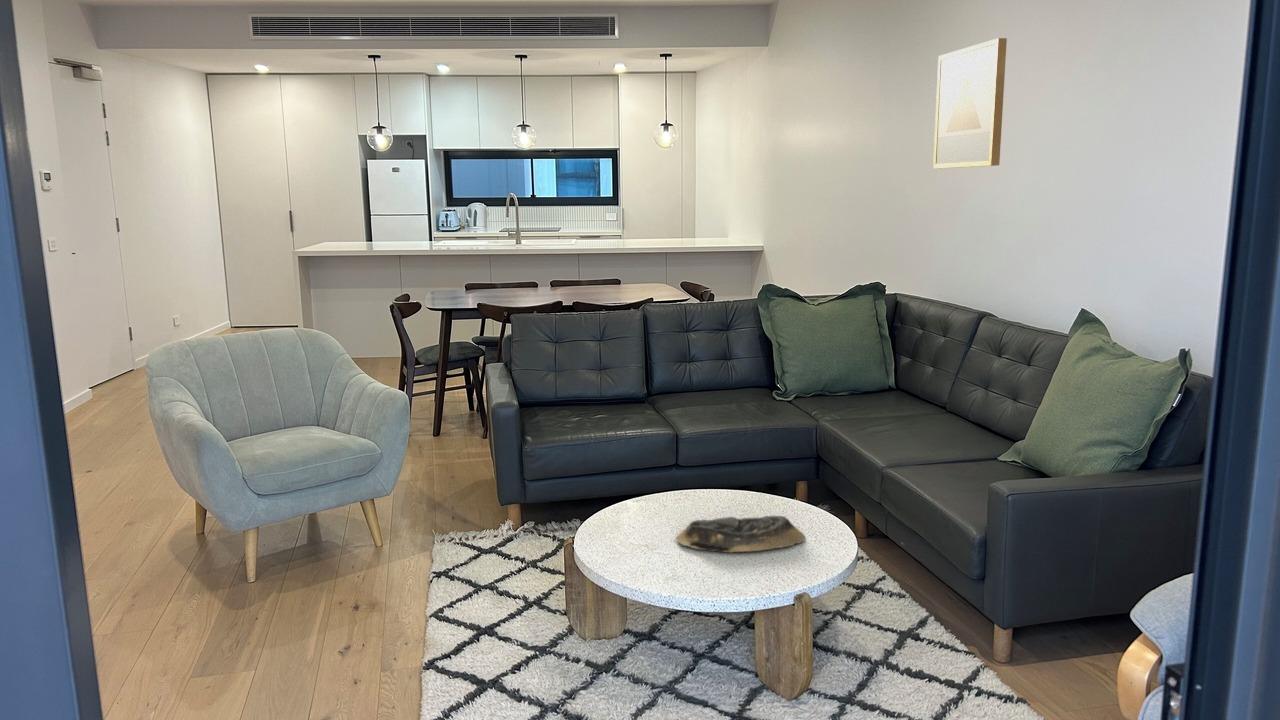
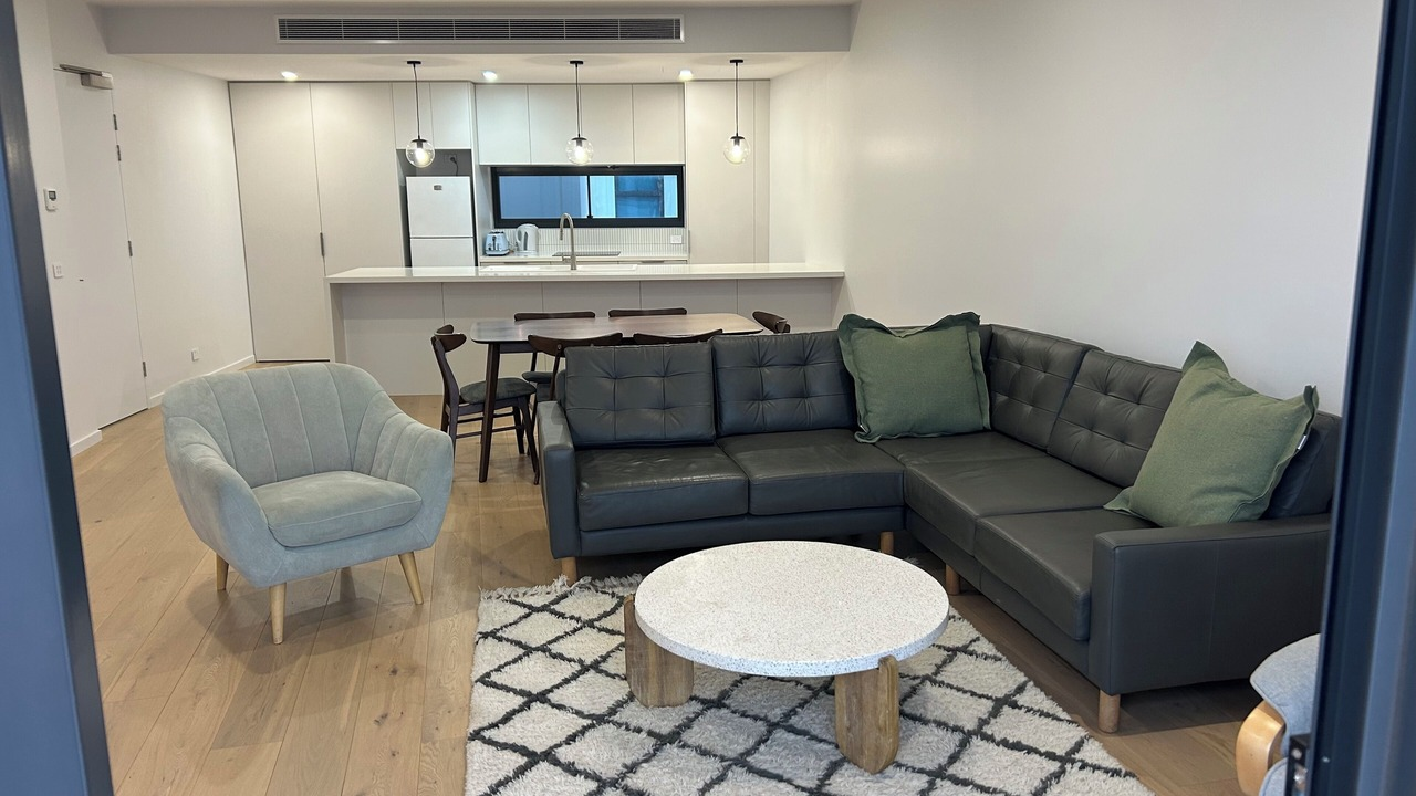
- wall art (967, 108)
- decorative bowl (741, 528)
